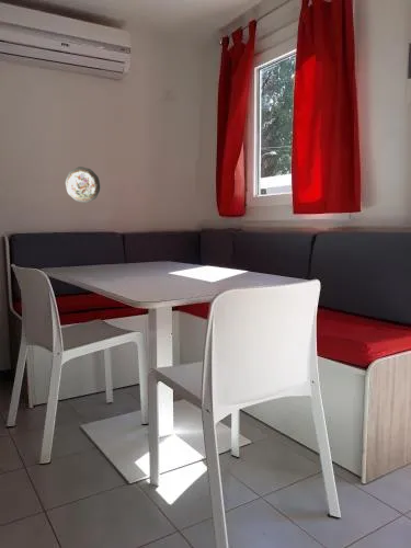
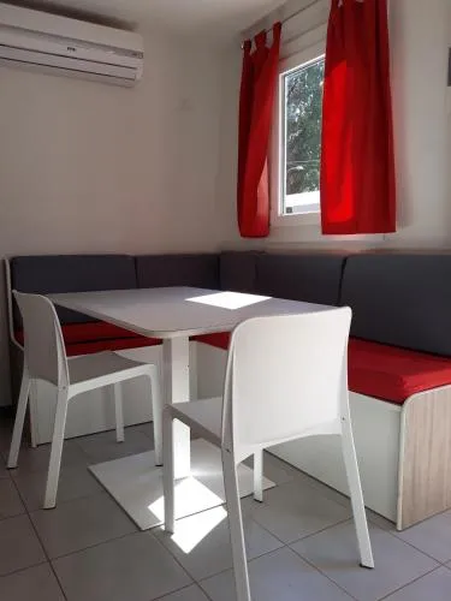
- decorative plate (82, 184)
